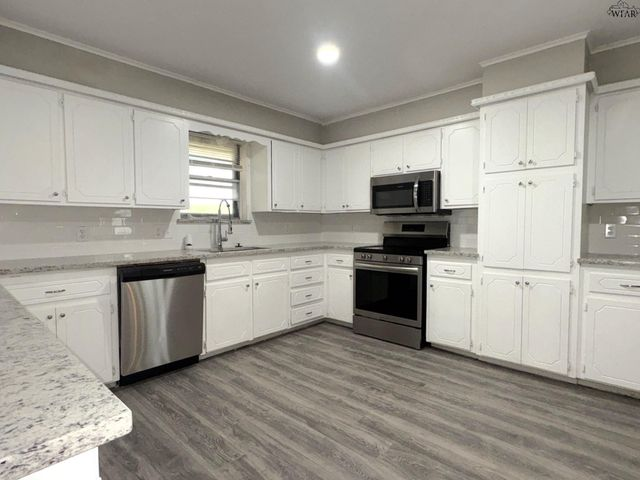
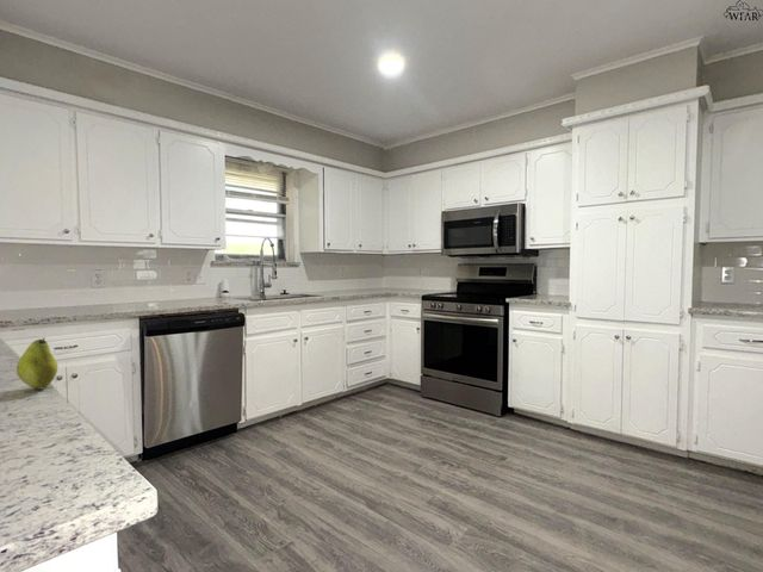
+ fruit (37, 362)
